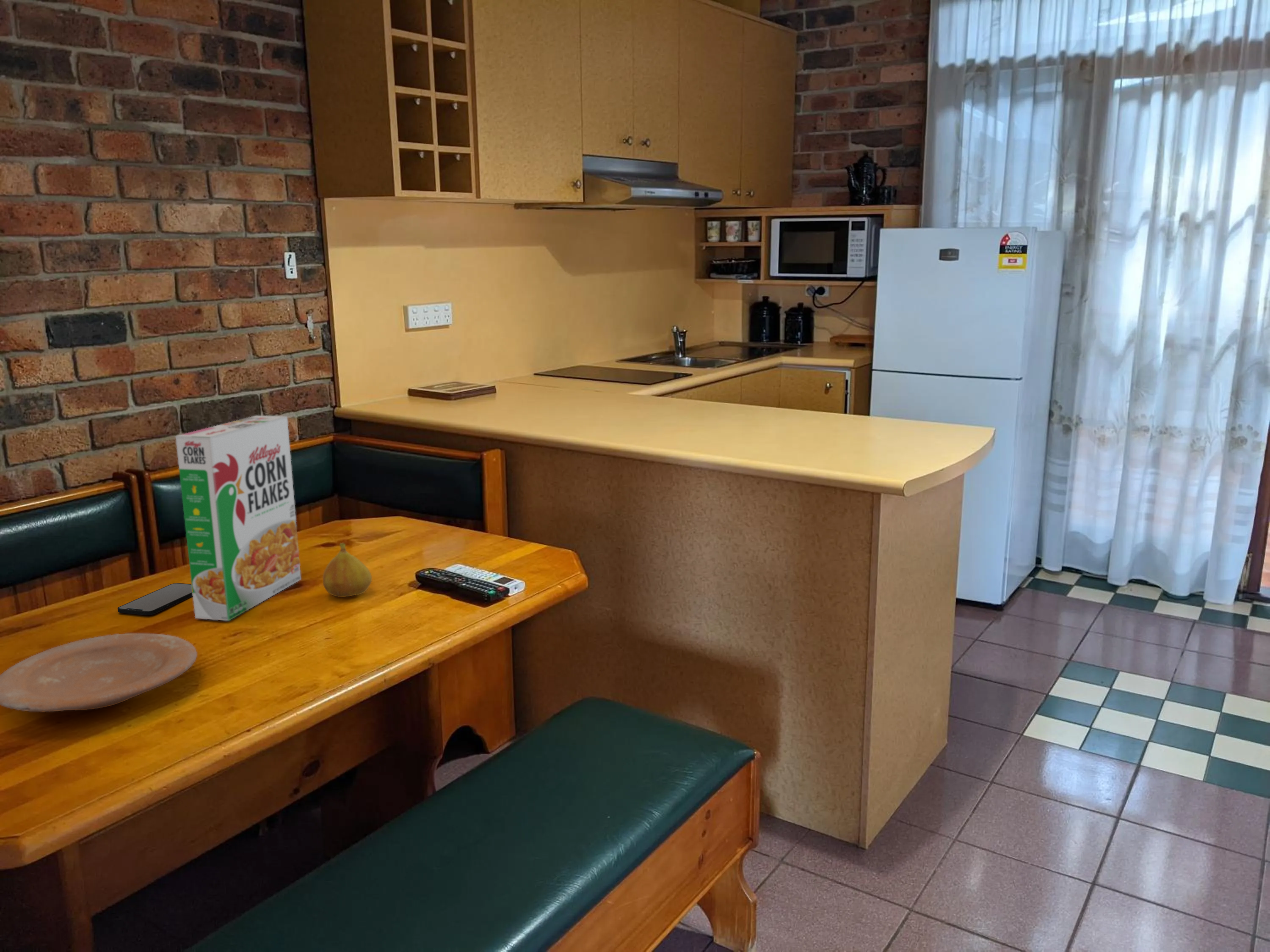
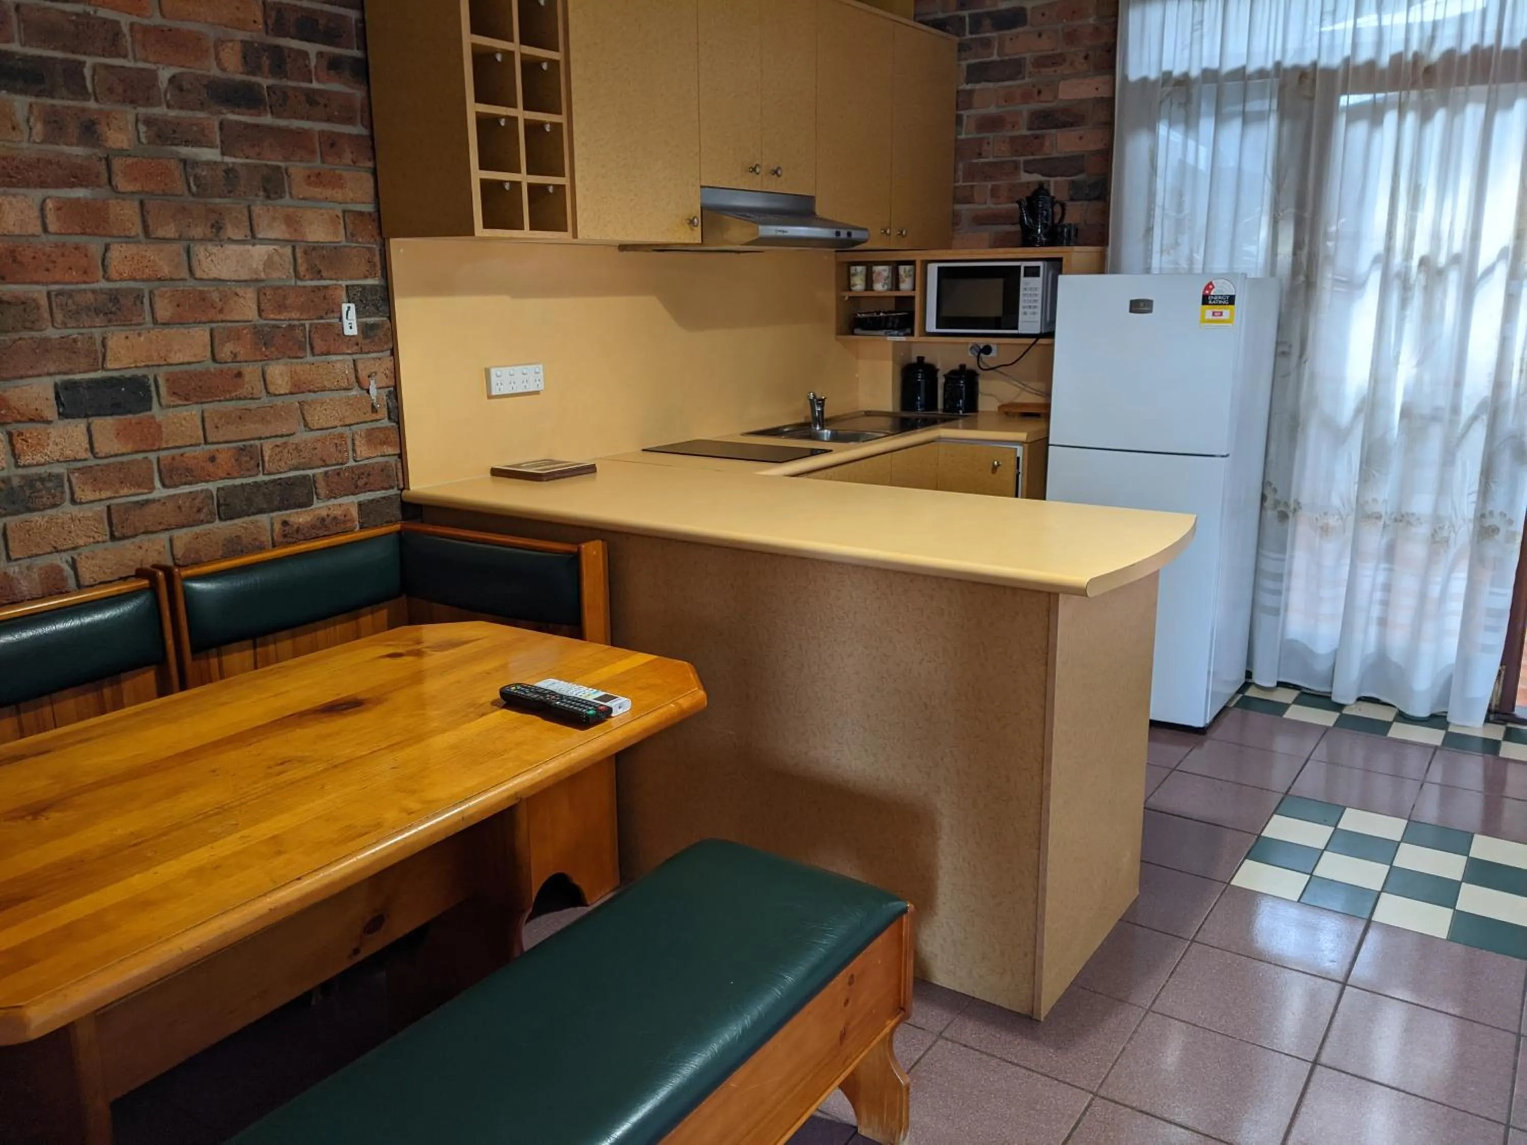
- plate (99, 679)
- cereal box (243, 513)
- smartphone (163, 598)
- fruit (345, 568)
